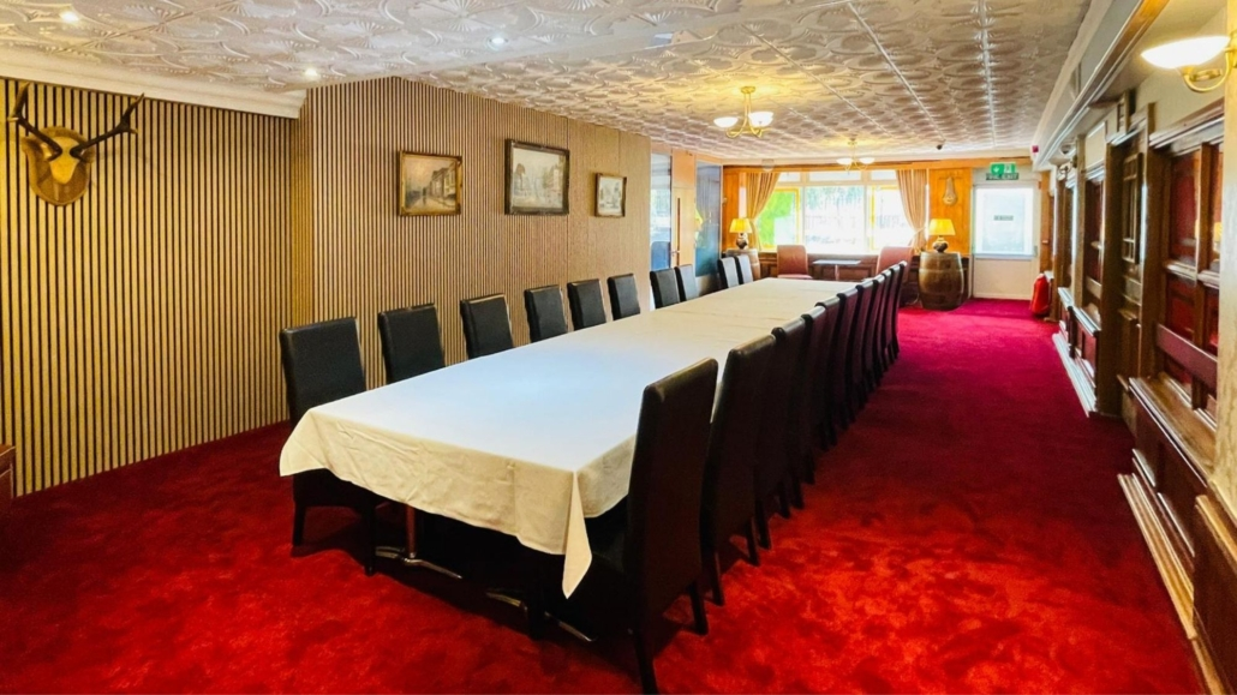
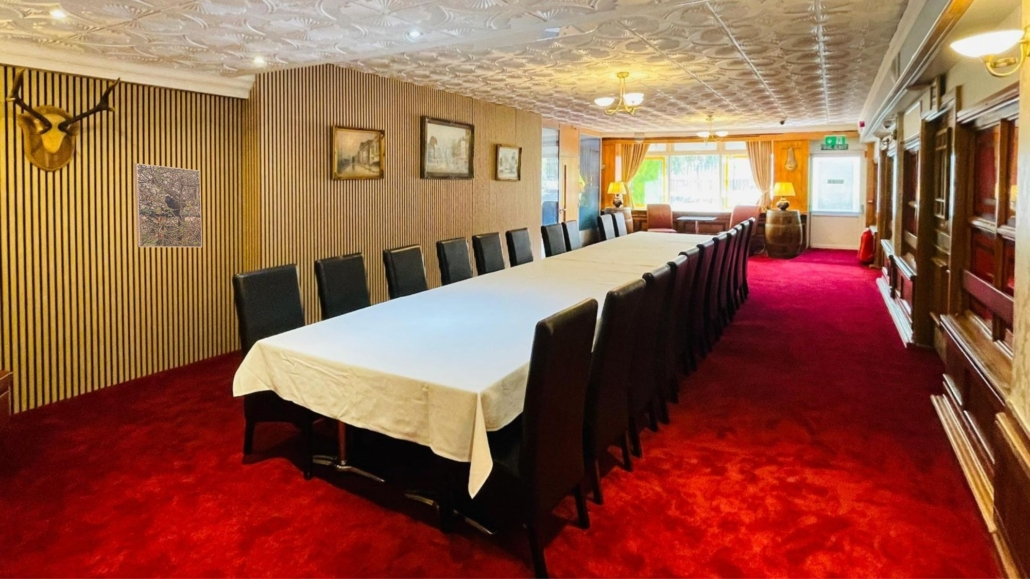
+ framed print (169, 207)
